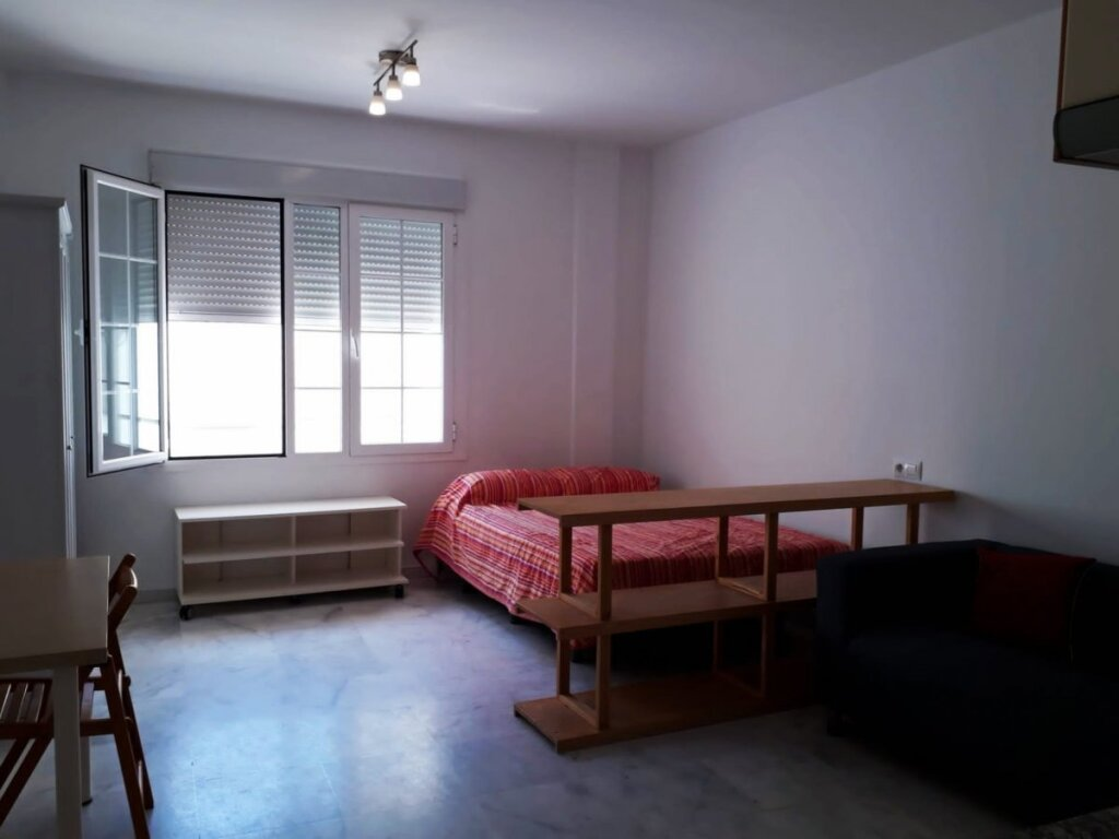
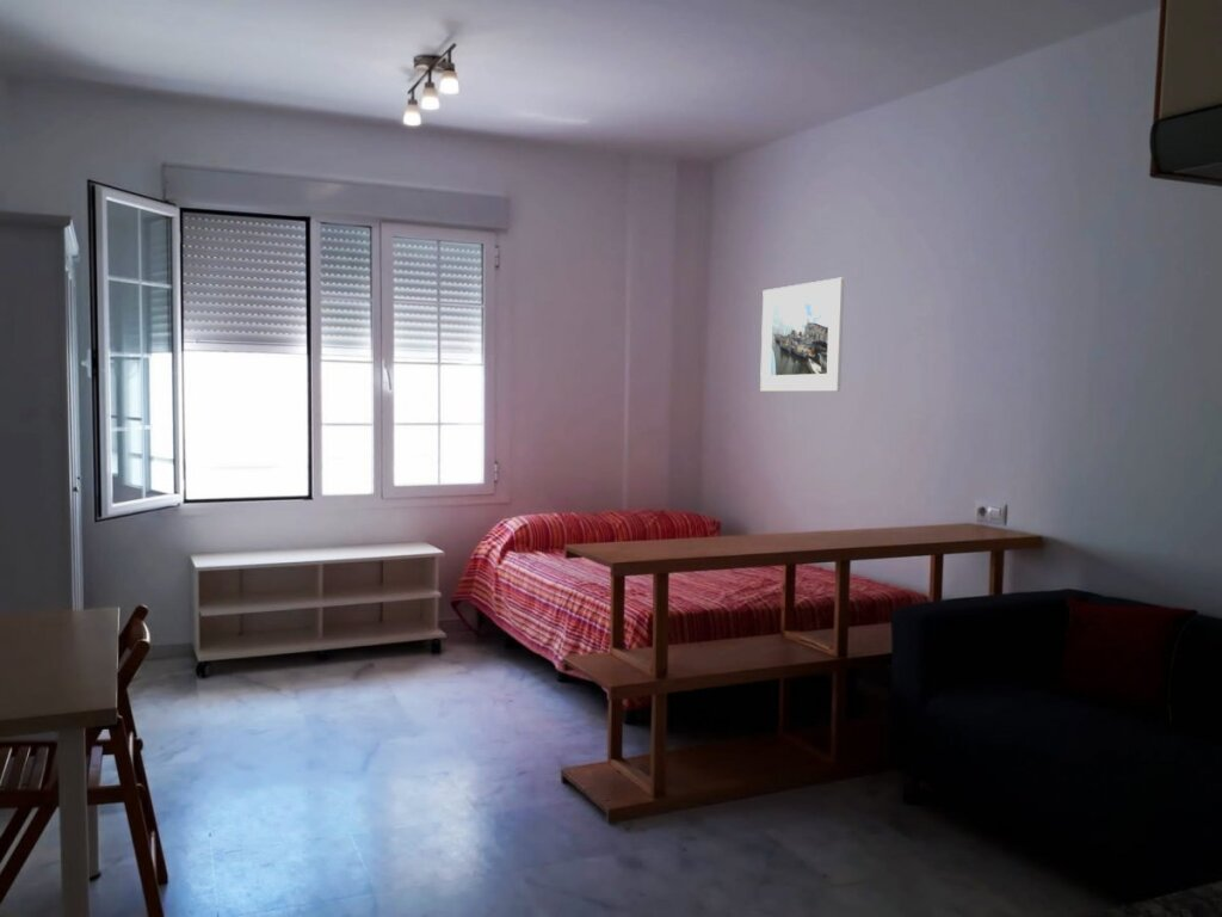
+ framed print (800, 338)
